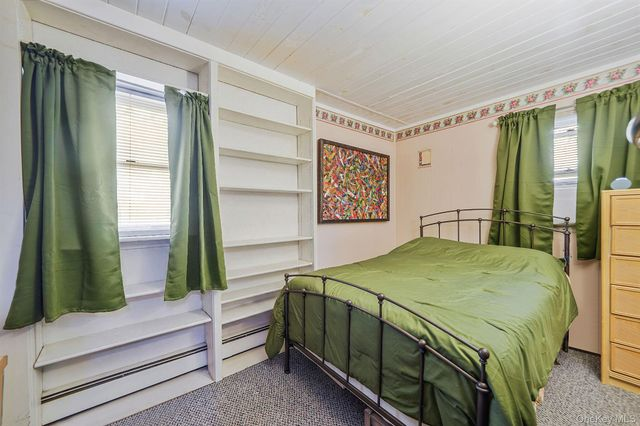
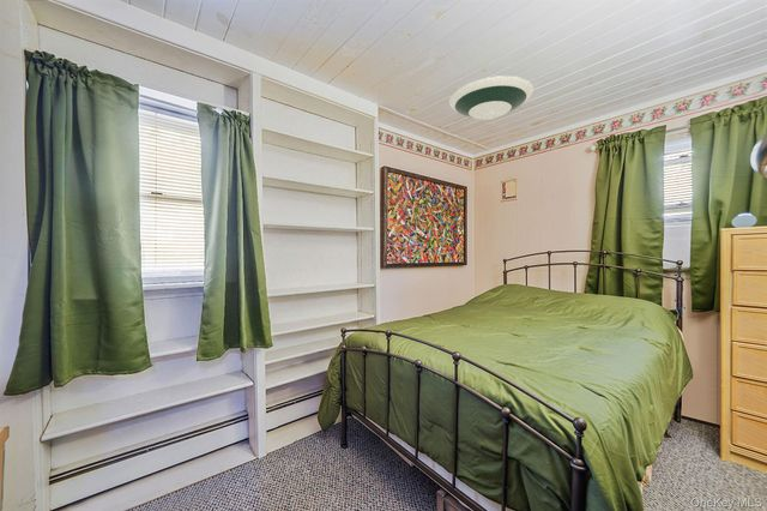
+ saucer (489, 107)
